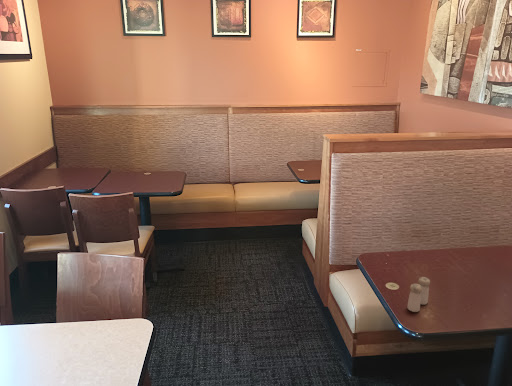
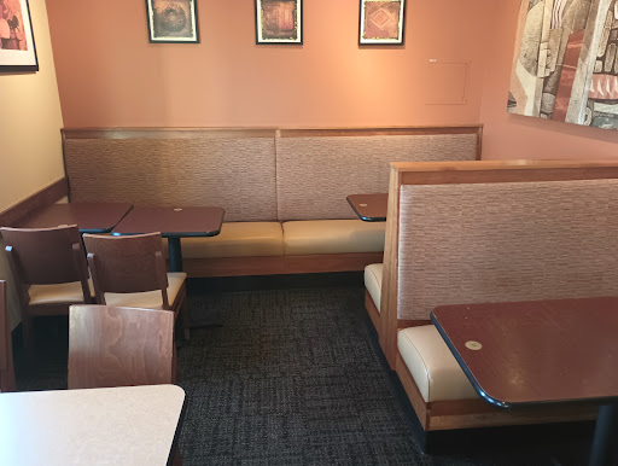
- salt and pepper shaker (419, 293)
